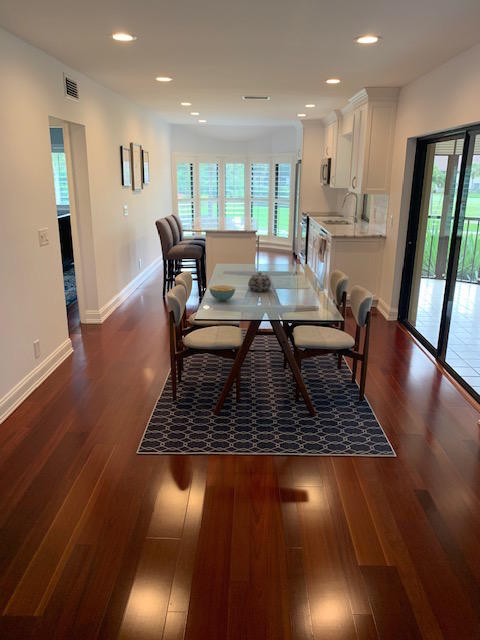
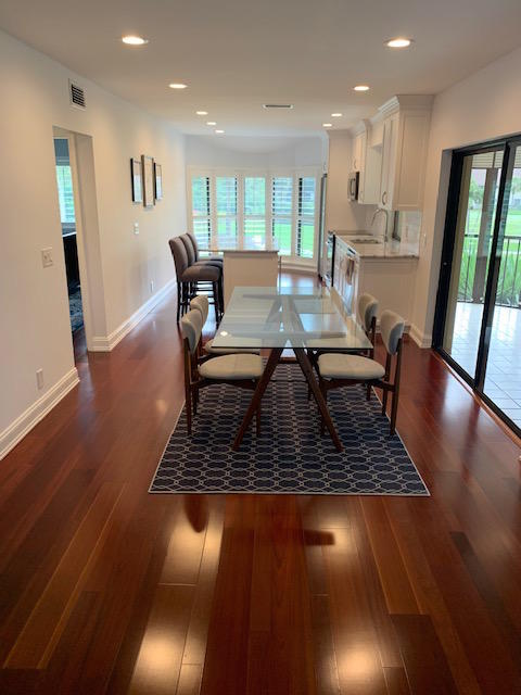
- cereal bowl (222, 294)
- teapot (259, 281)
